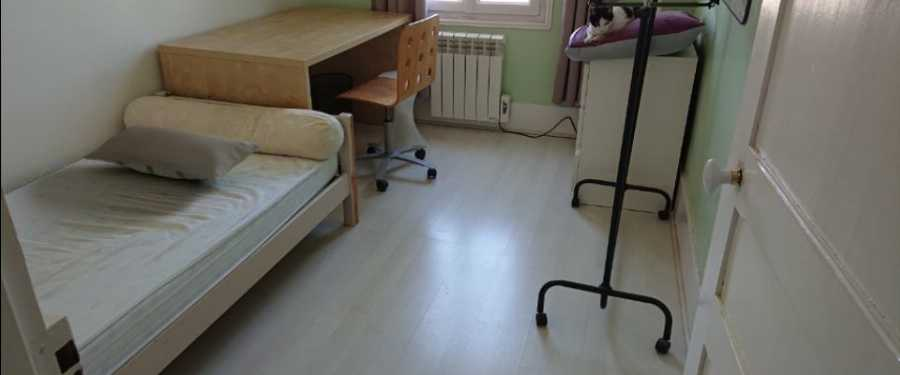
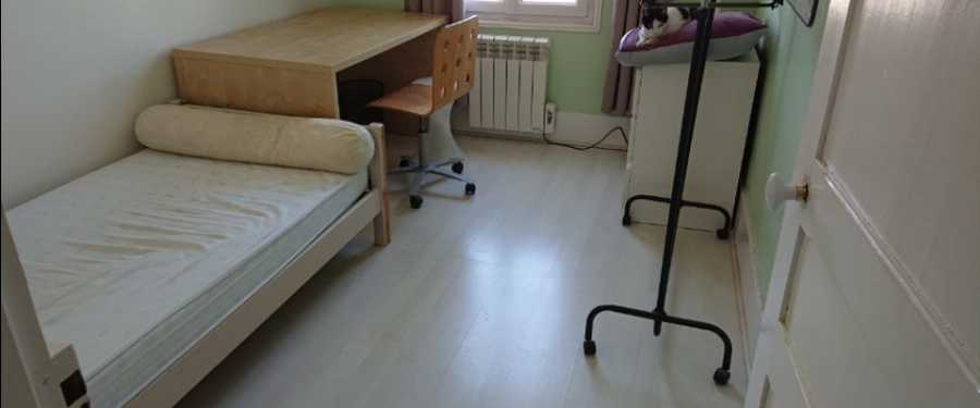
- pillow (174, 152)
